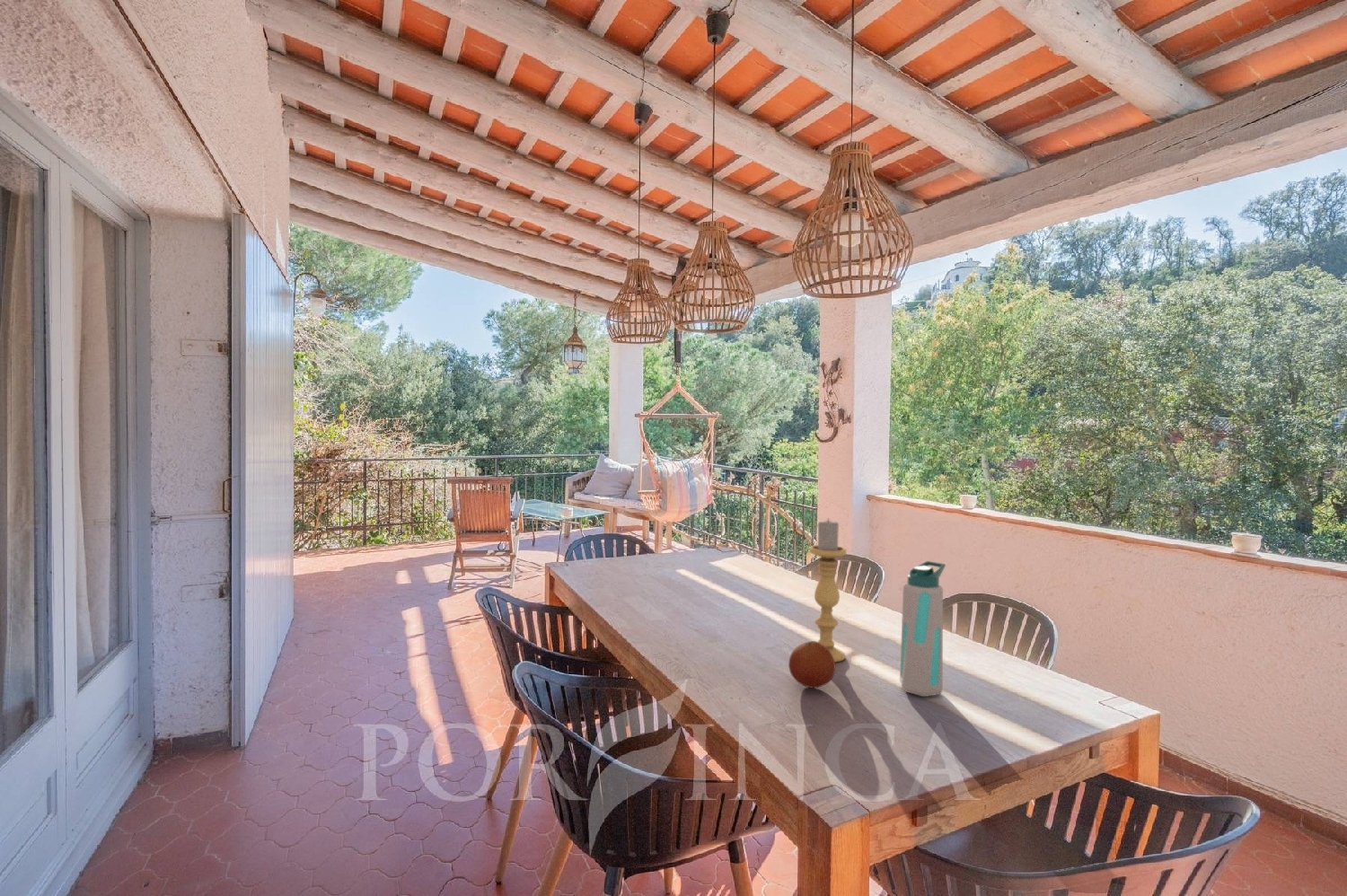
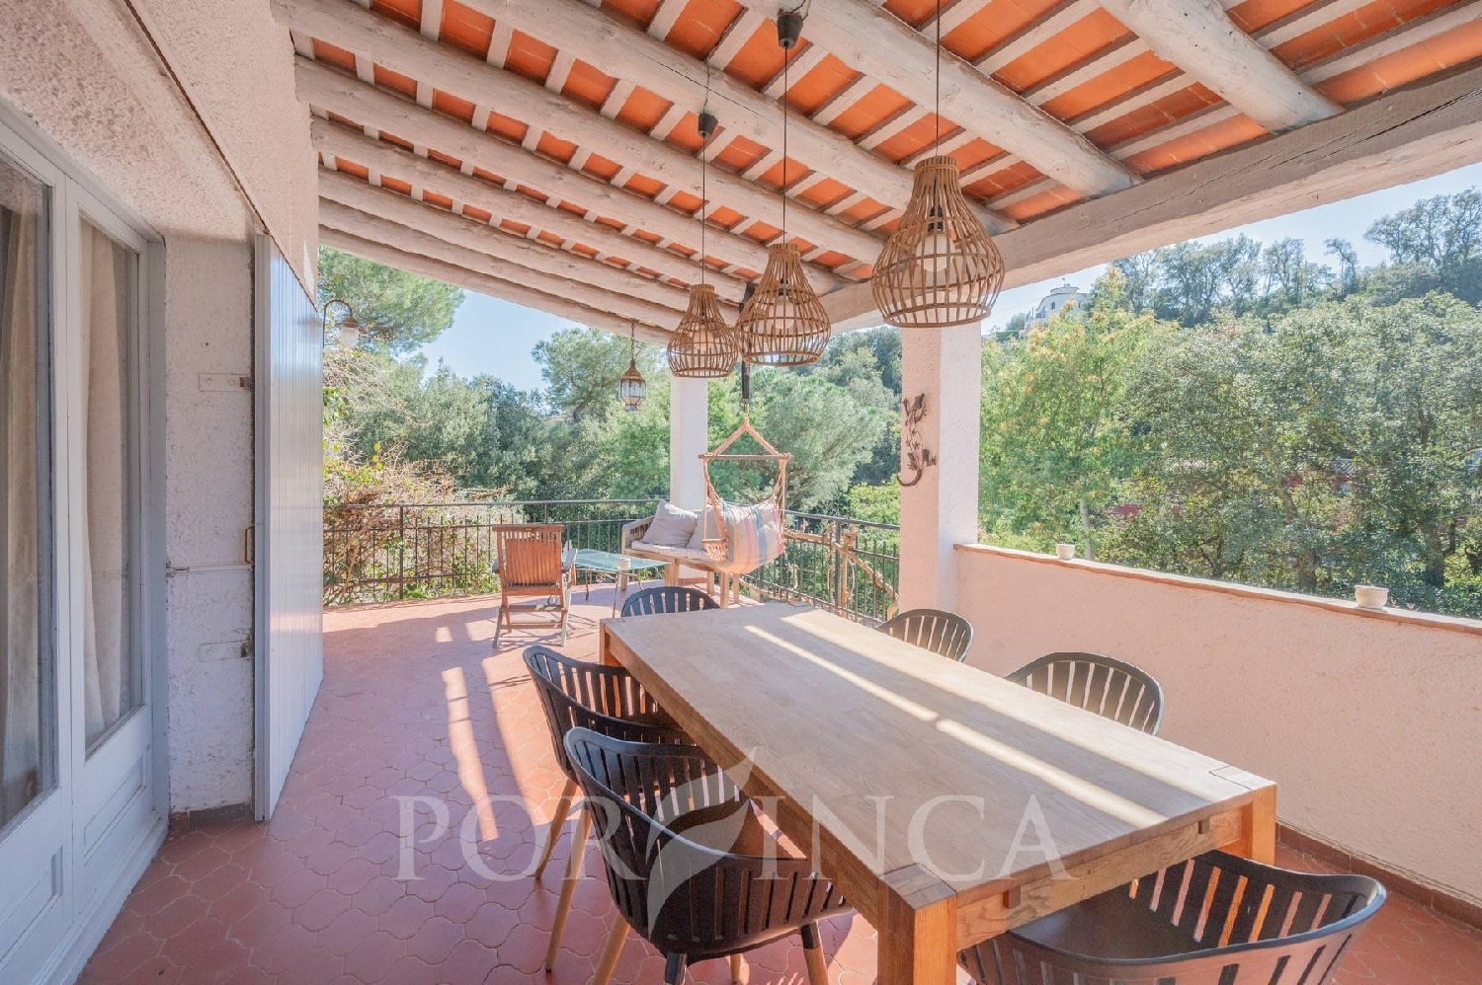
- fruit (812, 663)
- water bottle (923, 627)
- candle holder (827, 587)
